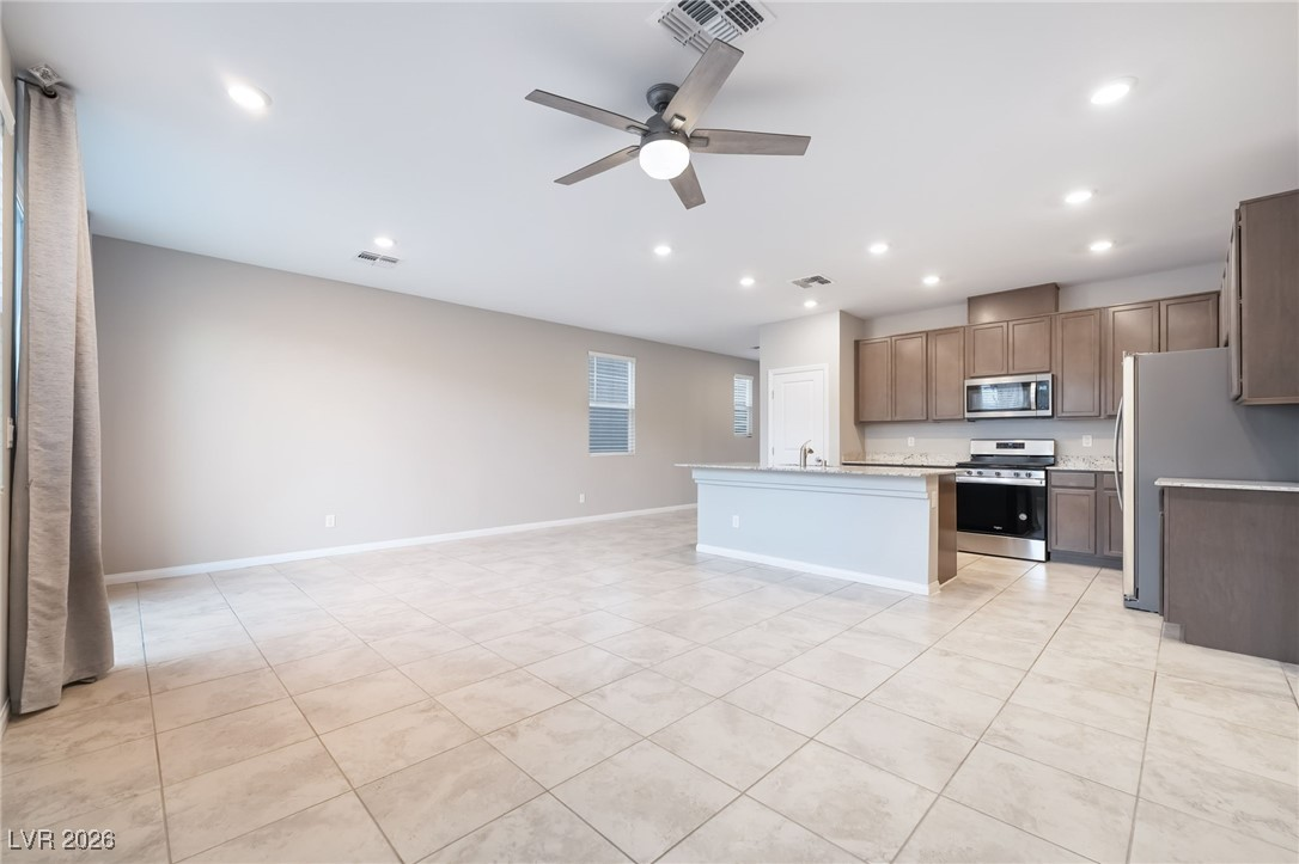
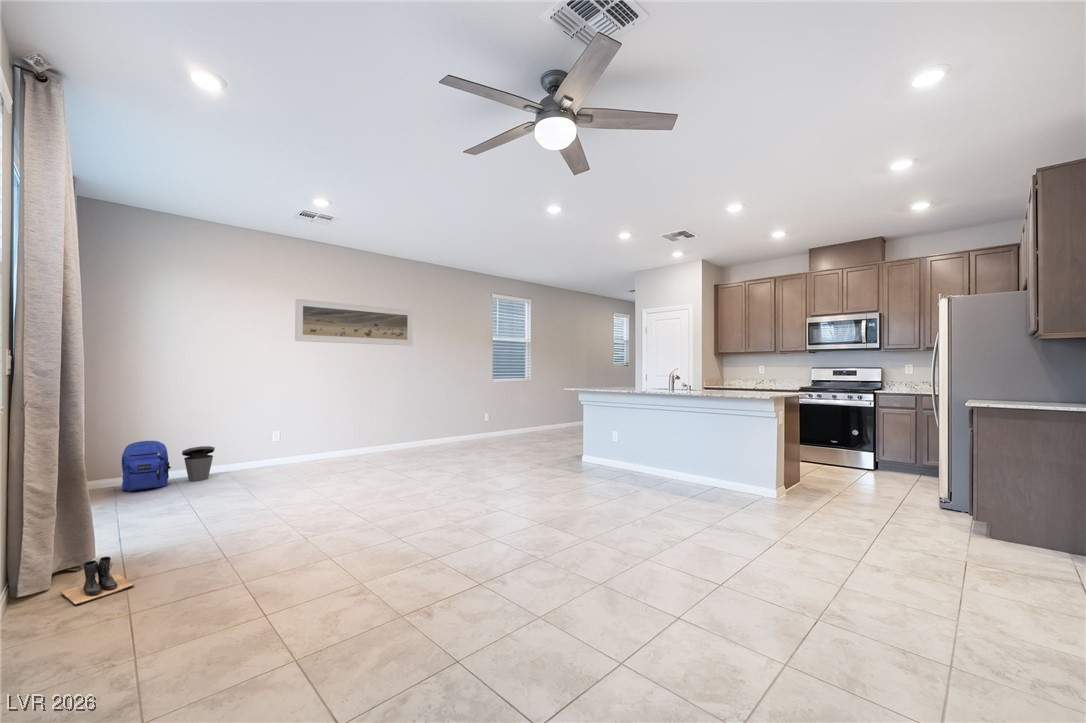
+ boots (98, 575)
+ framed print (359, 324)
+ backpack (147, 464)
+ trash can (198, 462)
